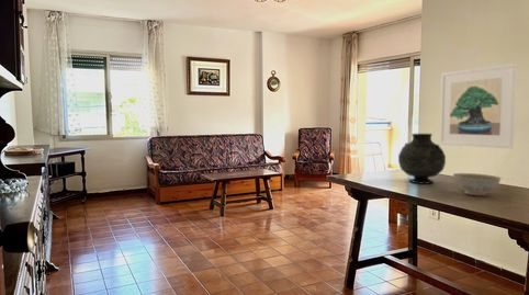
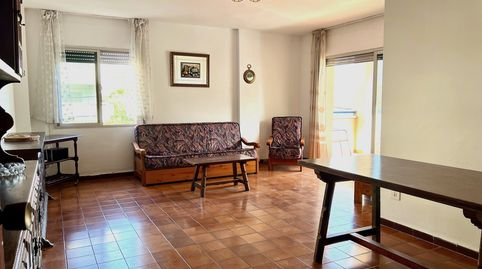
- vase (421, 158)
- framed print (474, 107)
- decorative bowl (475, 184)
